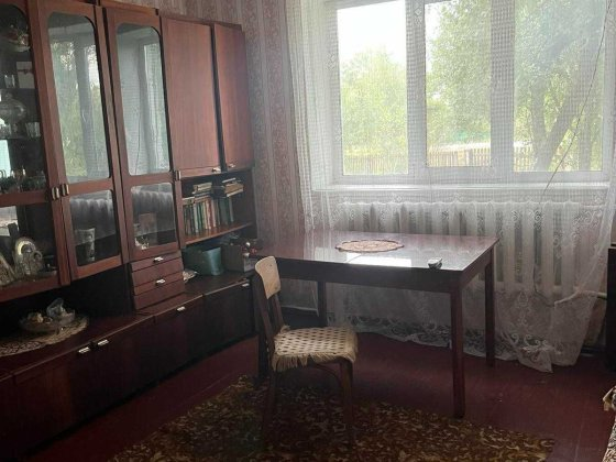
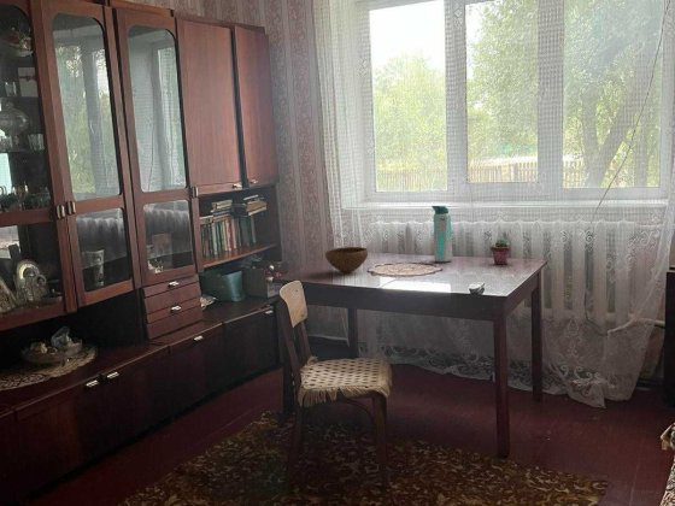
+ water bottle (441, 233)
+ potted succulent (500, 251)
+ bowl (346, 260)
